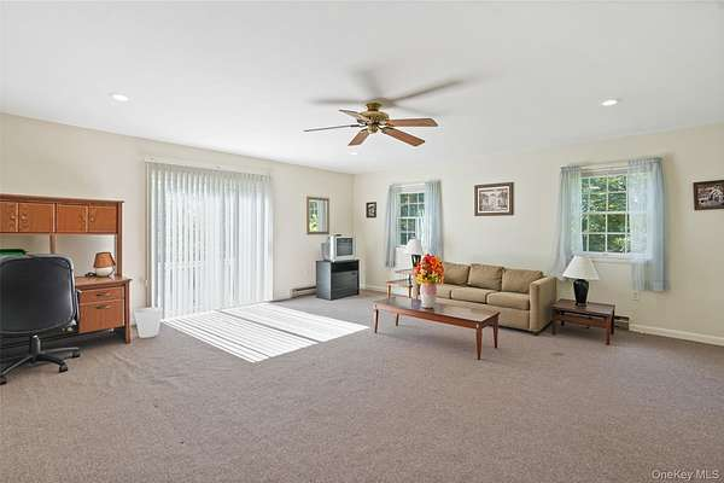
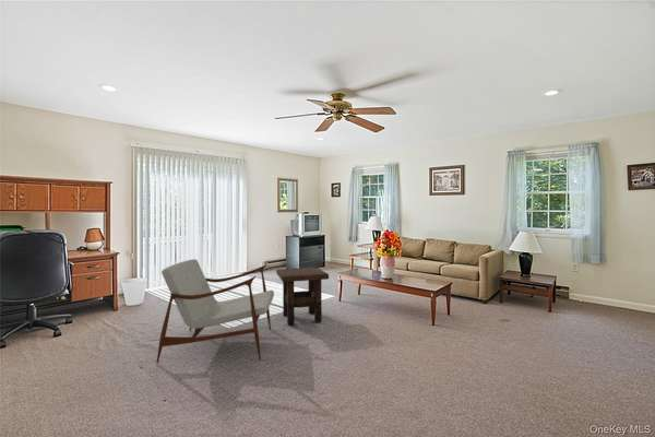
+ side table (301, 294)
+ armchair (223, 303)
